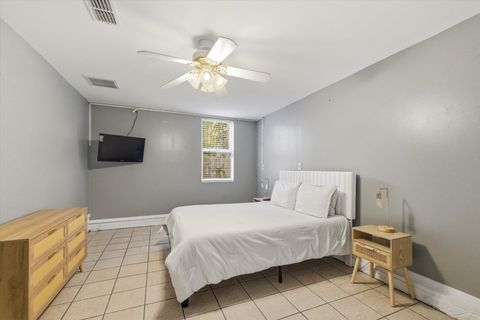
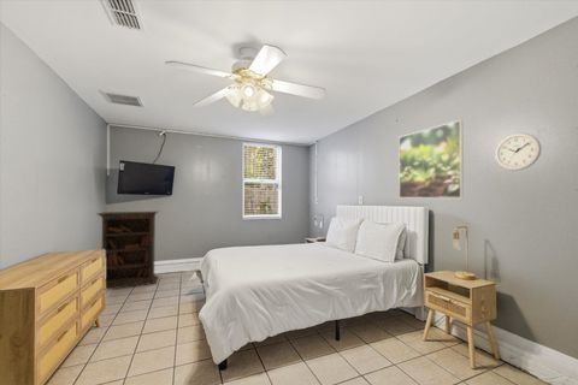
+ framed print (426, 164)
+ bookcase (130, 247)
+ wall clock (515, 152)
